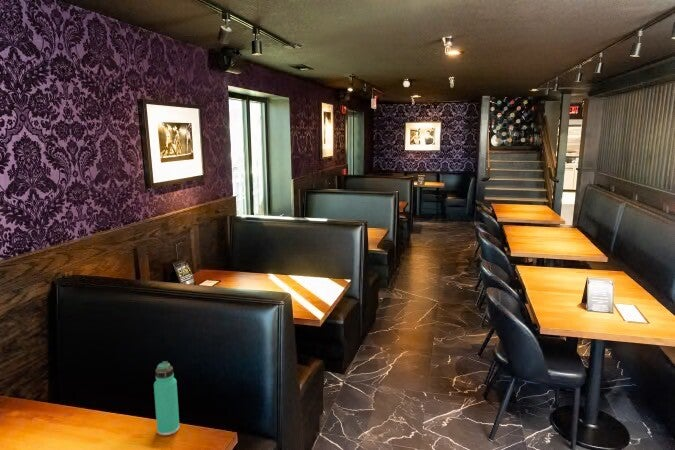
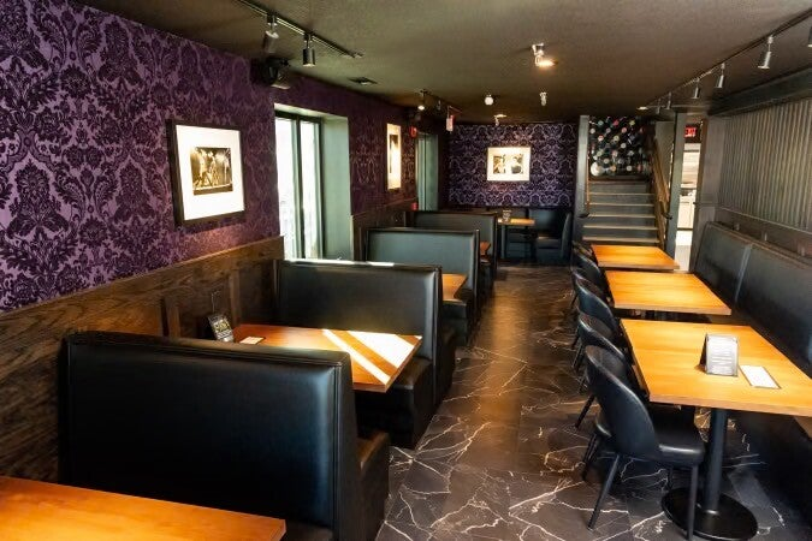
- thermos bottle (166, 396)
